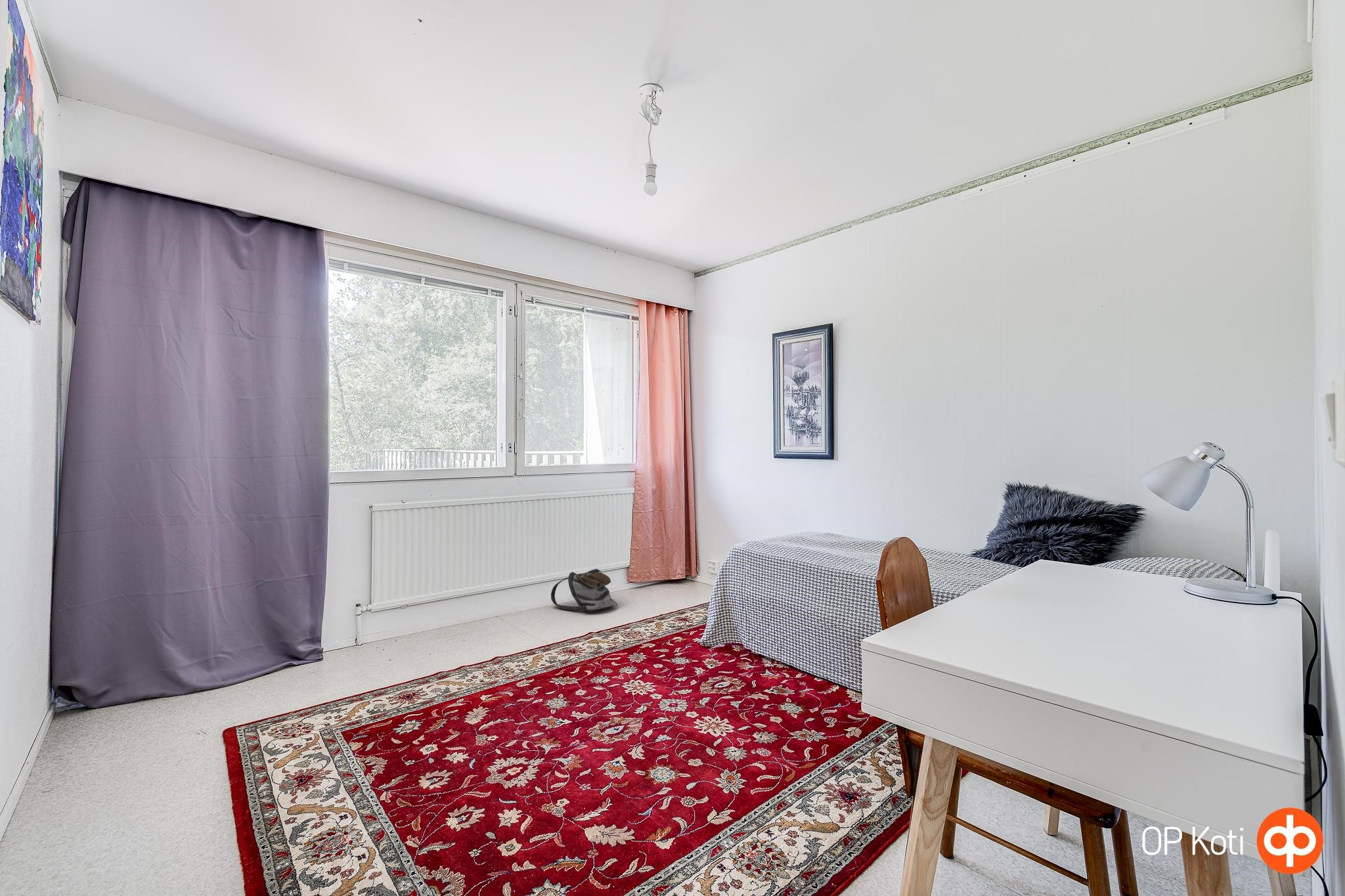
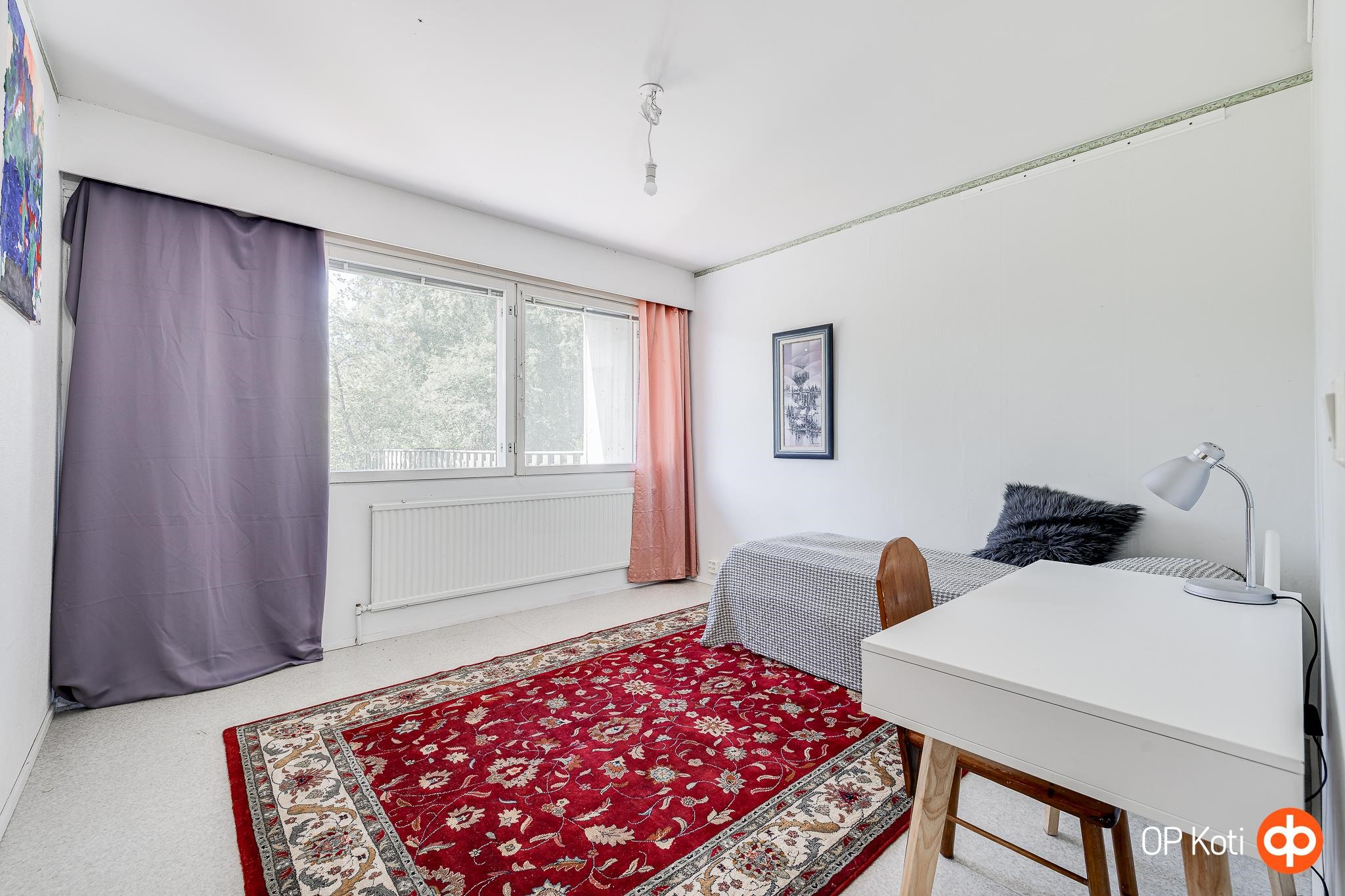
- backpack (588, 589)
